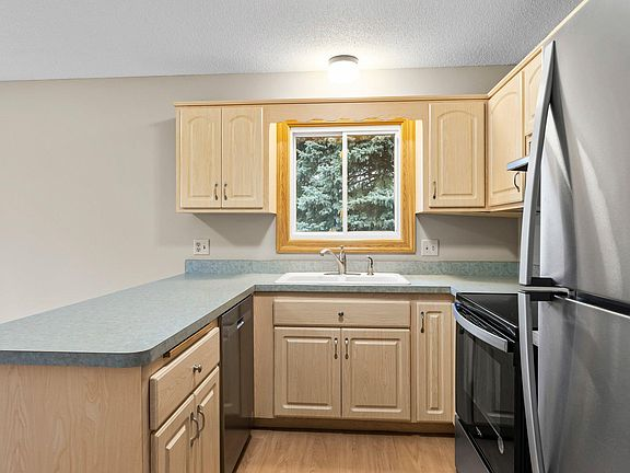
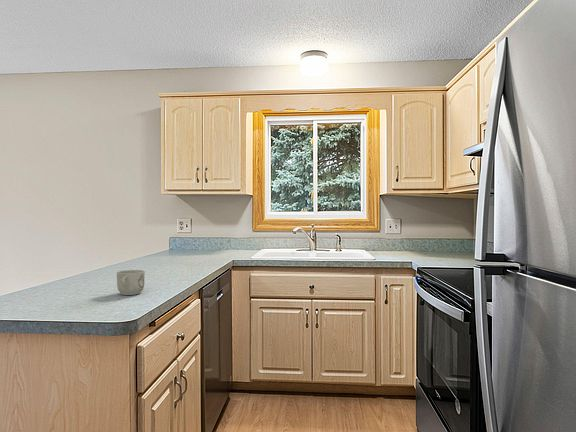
+ mug (129, 282)
